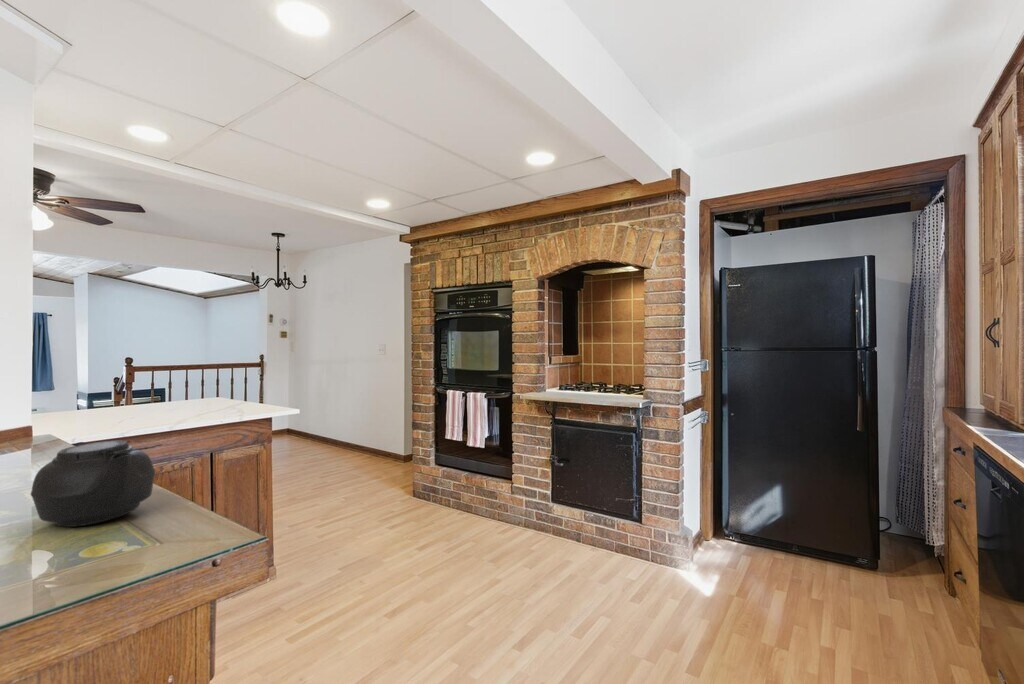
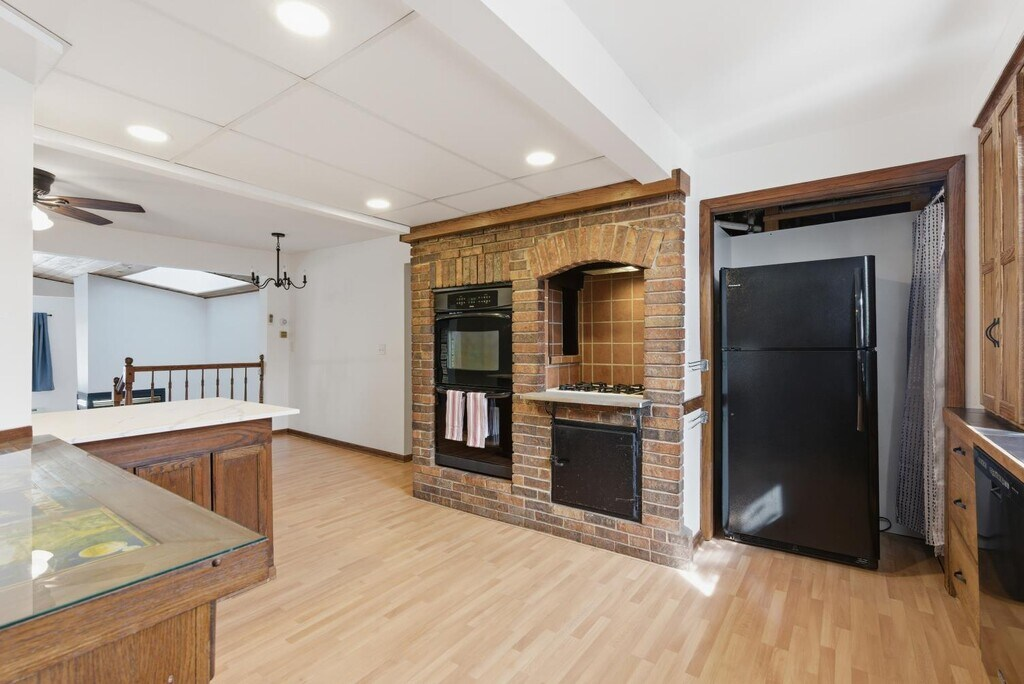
- teapot (101, 482)
